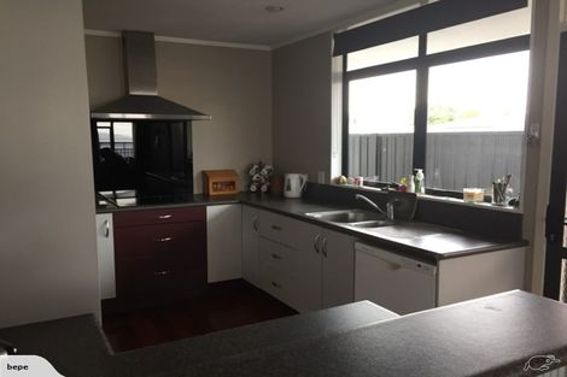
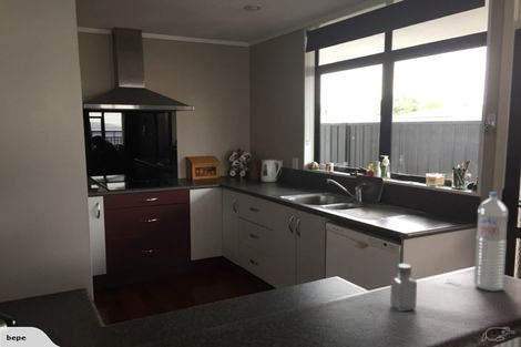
+ water bottle (491, 239)
+ saltshaker (403, 286)
